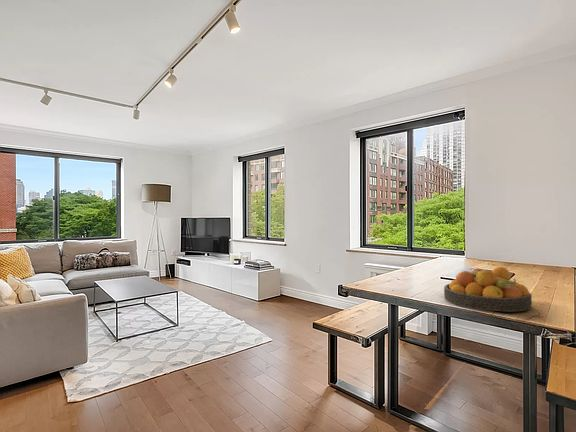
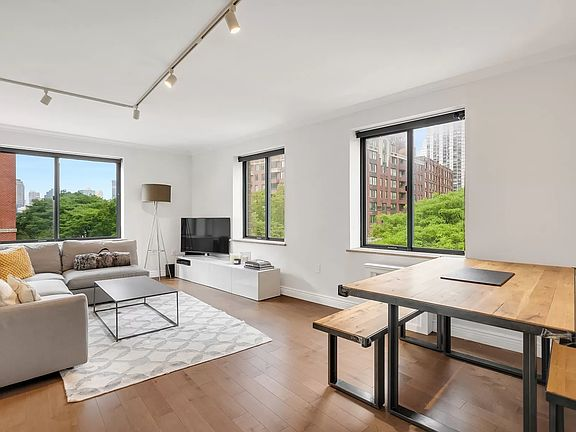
- fruit bowl (485, 284)
